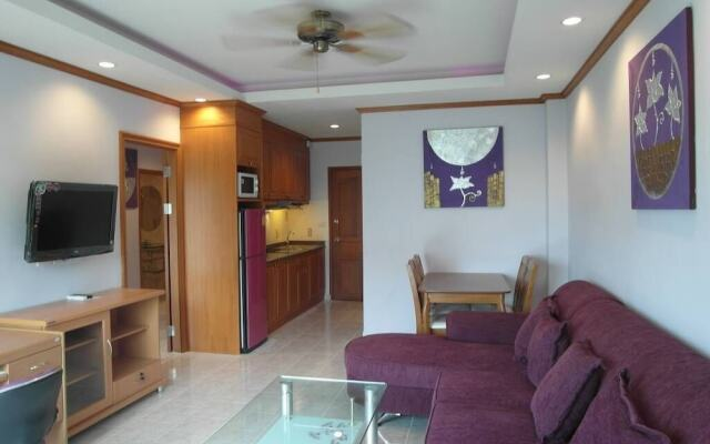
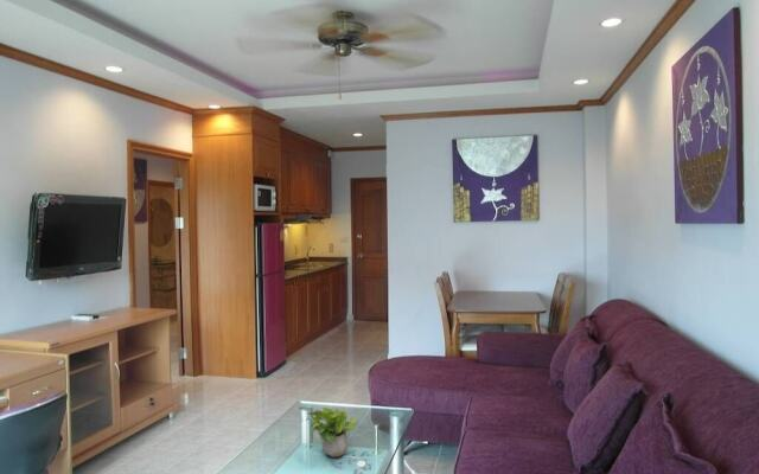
+ potted plant (331, 430)
